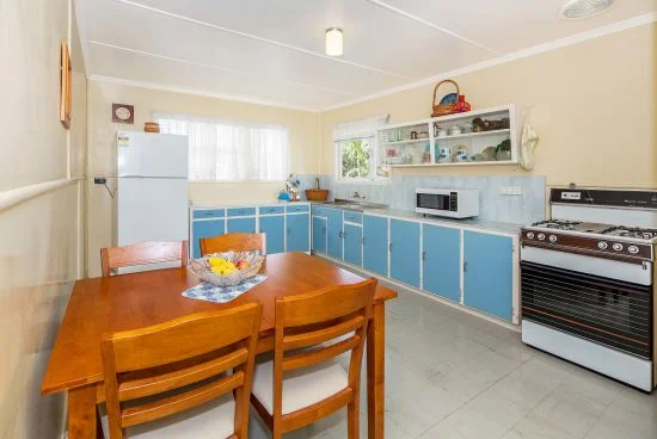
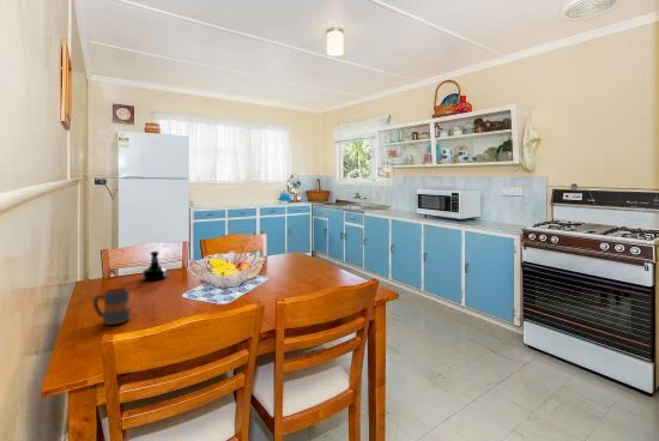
+ mug (111, 306)
+ tequila bottle (155, 264)
